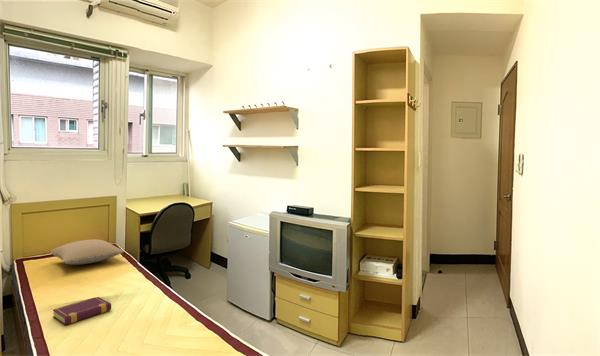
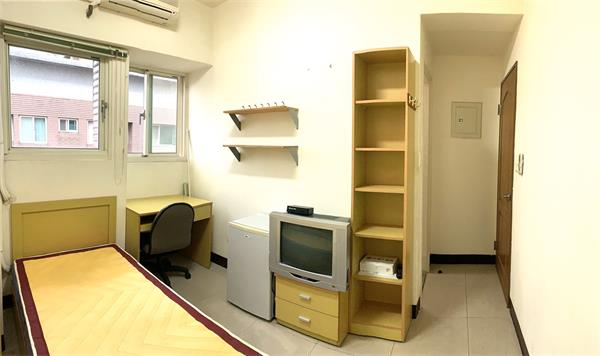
- pillow (87, 251)
- book (83, 309)
